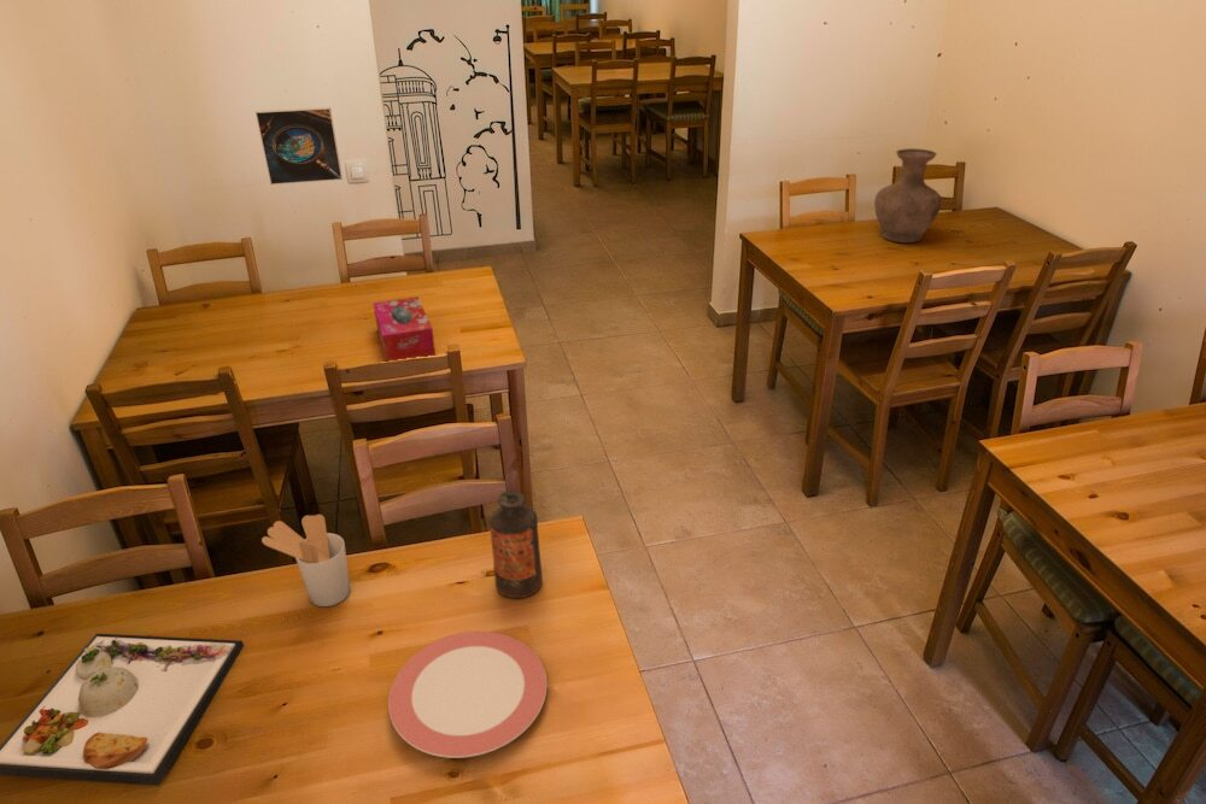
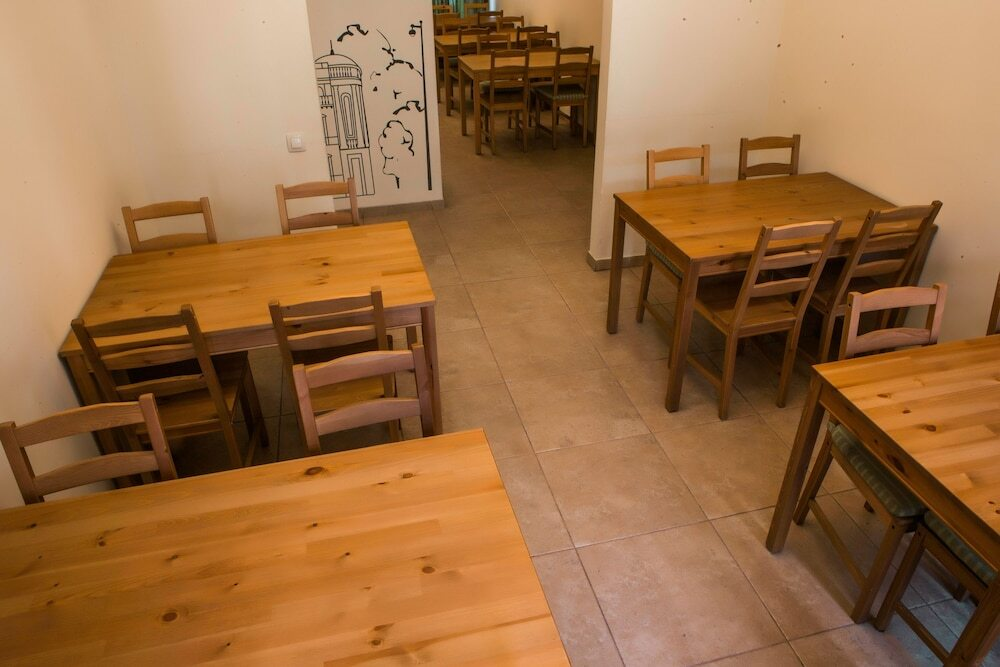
- vase (908, 195)
- plate (468, 692)
- bottle (515, 541)
- utensil holder (309, 561)
- dinner plate (121, 693)
- tissue box (403, 328)
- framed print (300, 146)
